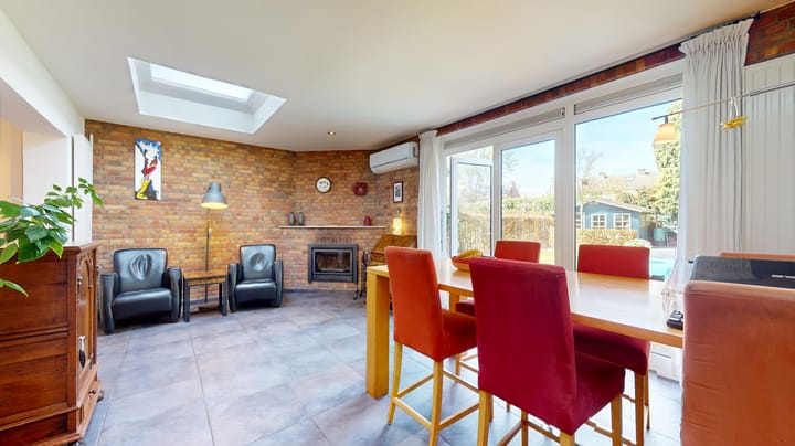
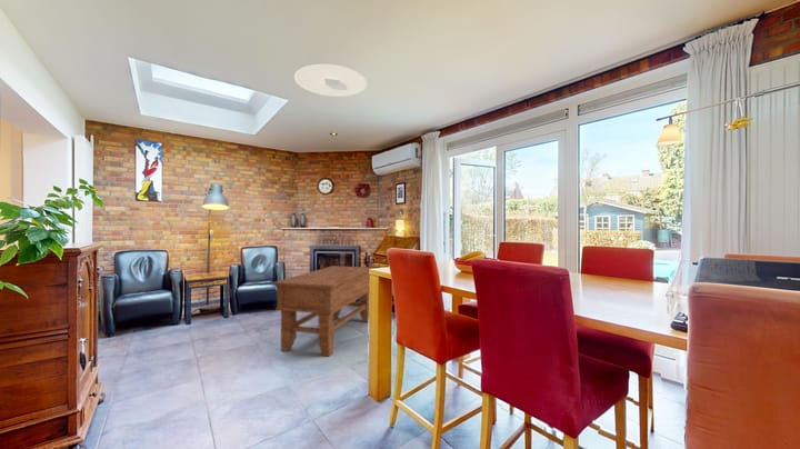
+ side table (331, 303)
+ ceiling light (331, 78)
